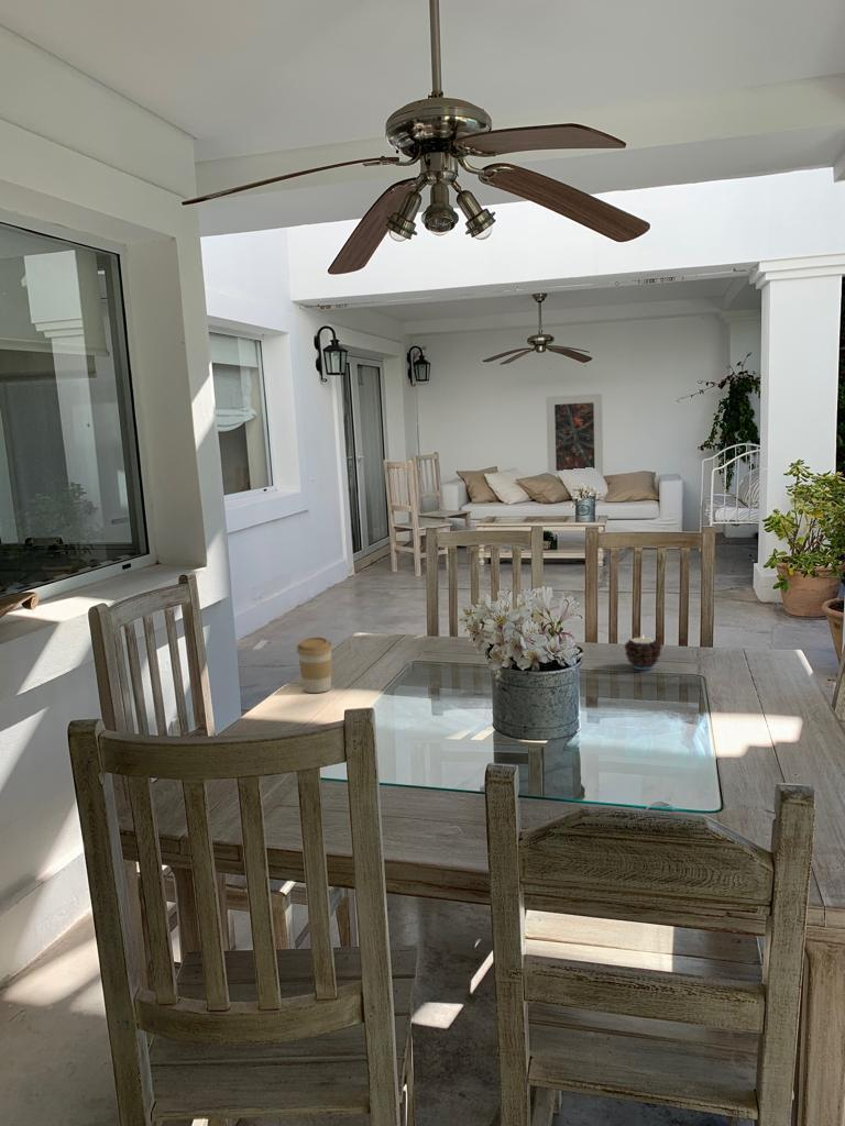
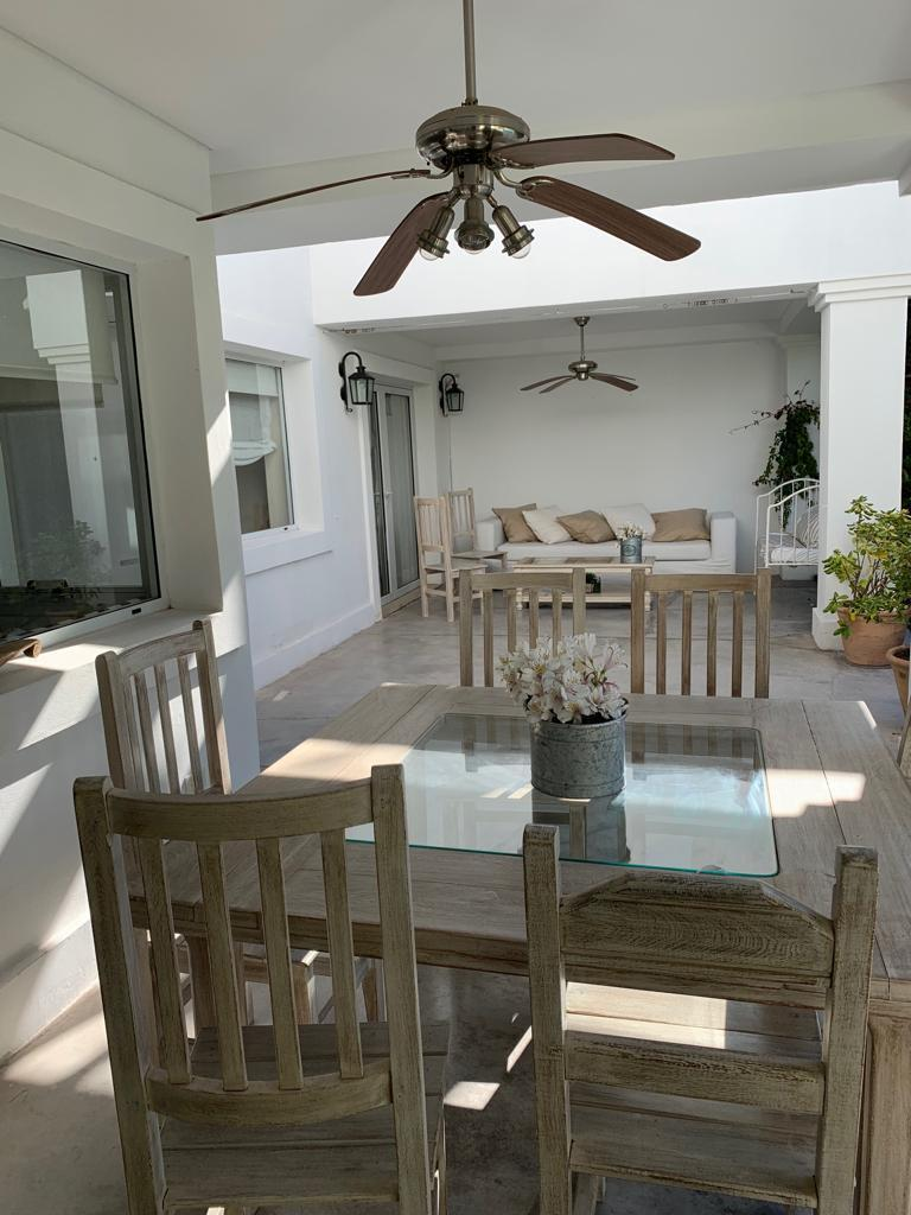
- coffee cup (315, 664)
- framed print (574, 437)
- candle (643, 650)
